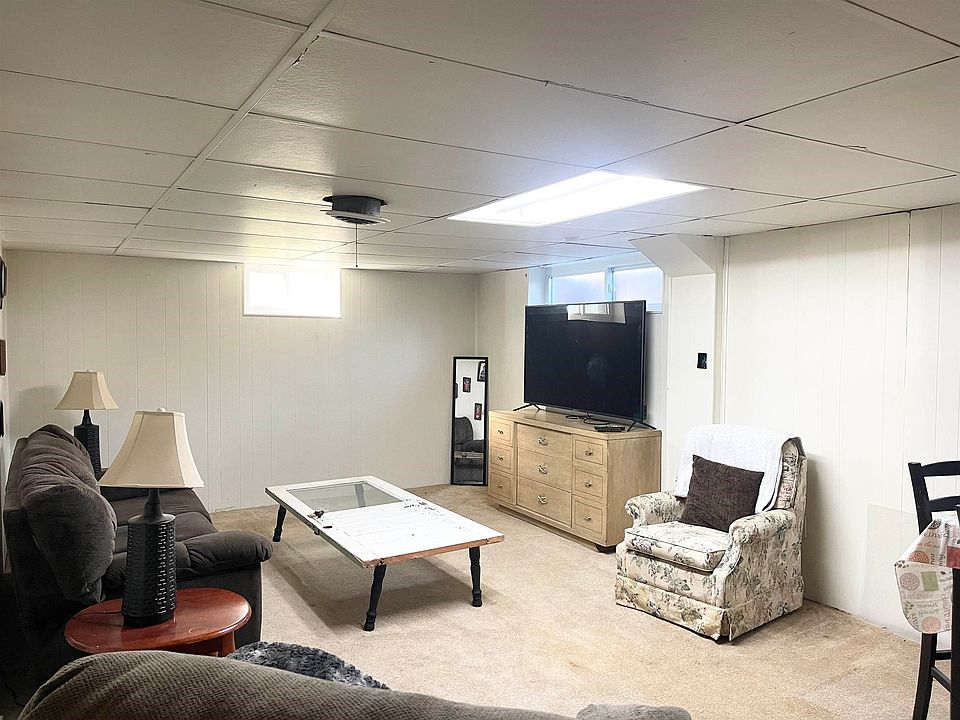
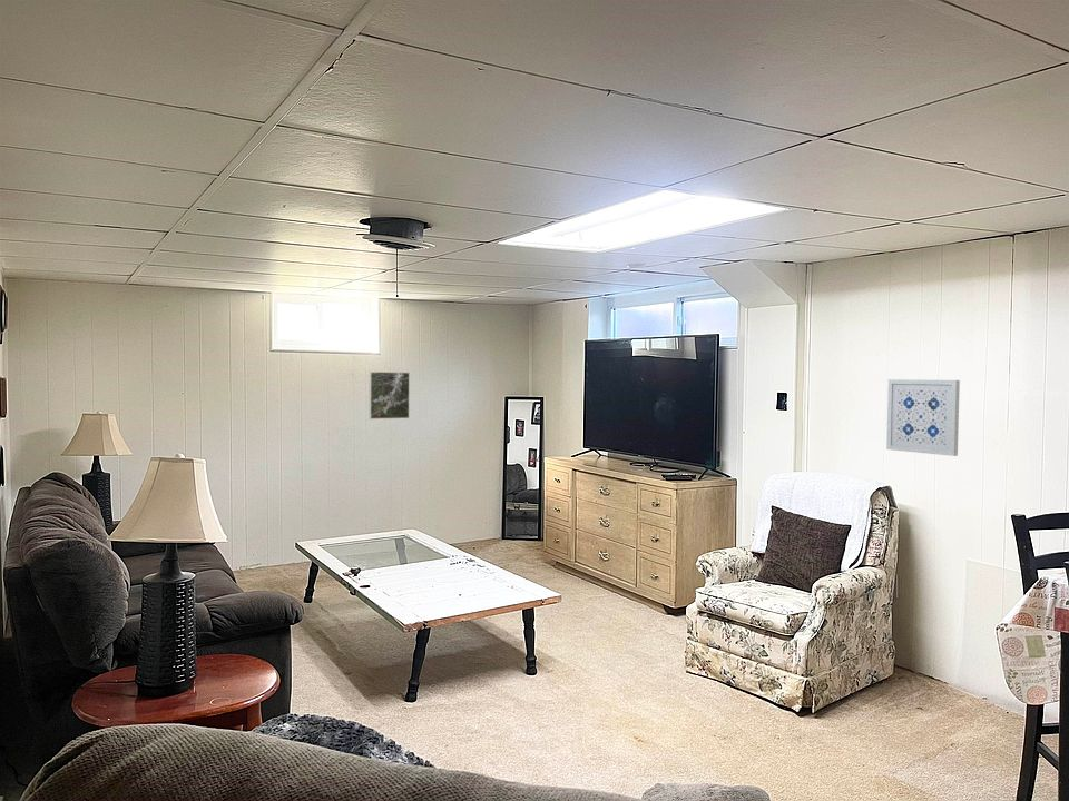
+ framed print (389, 395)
+ wall art (921, 416)
